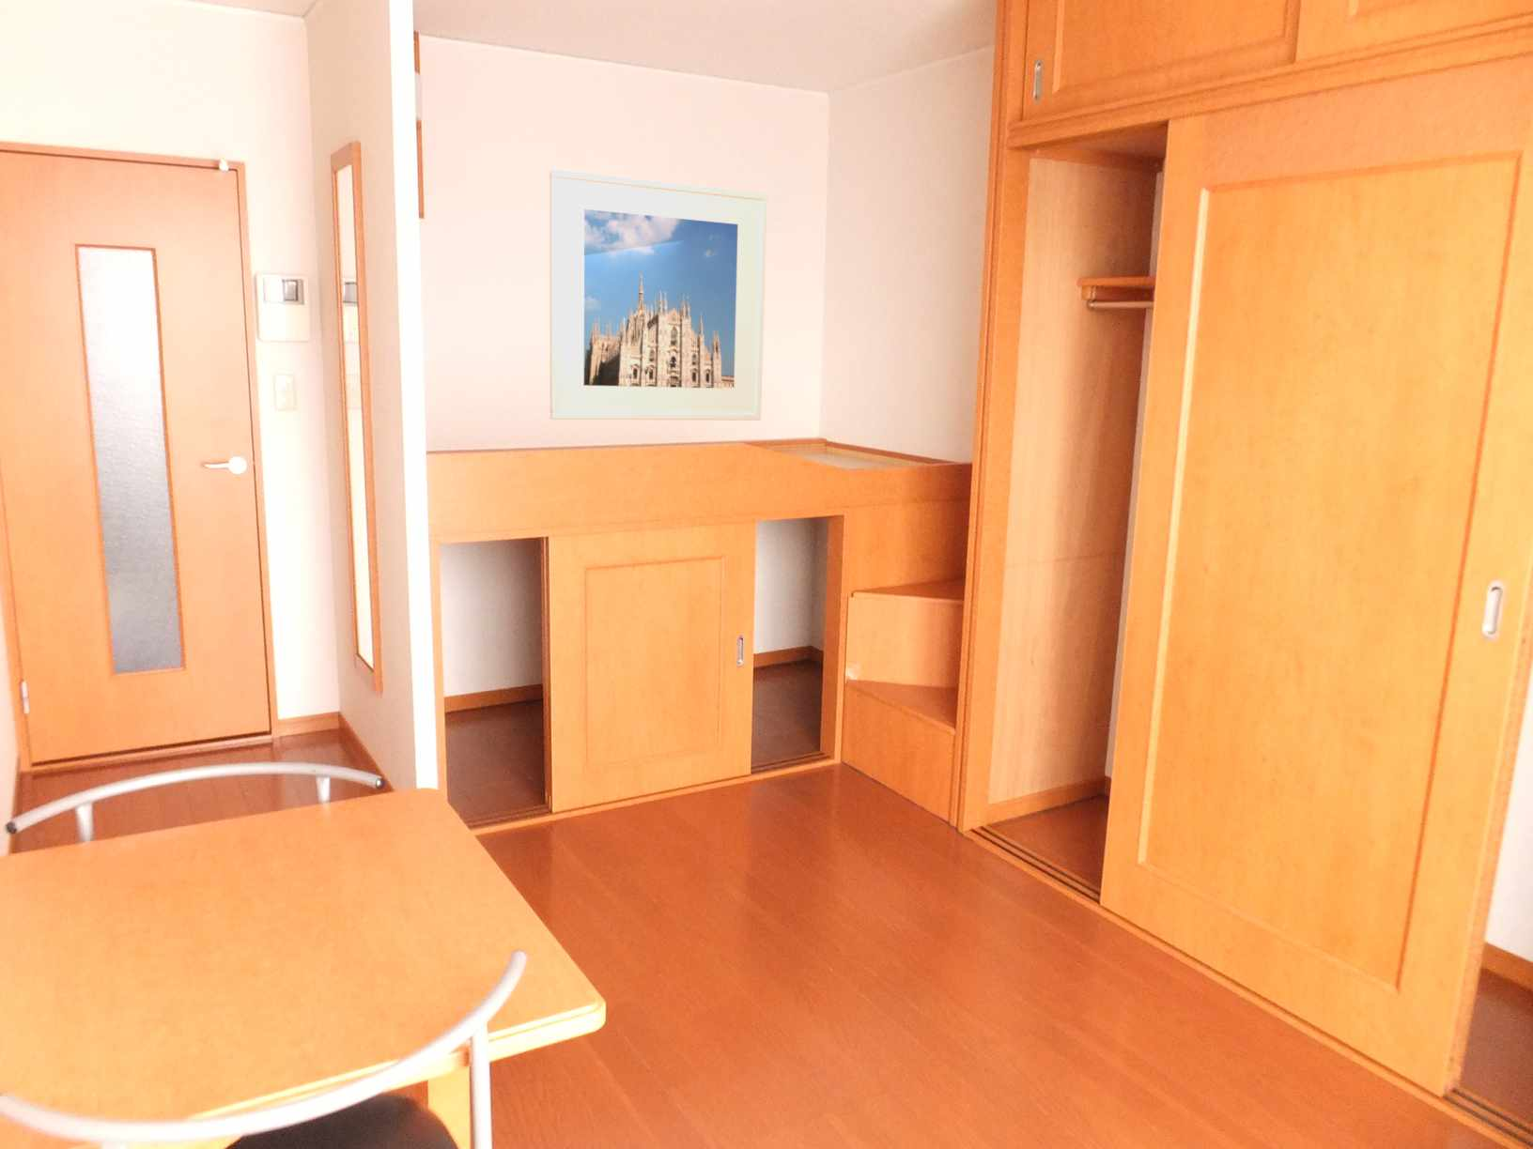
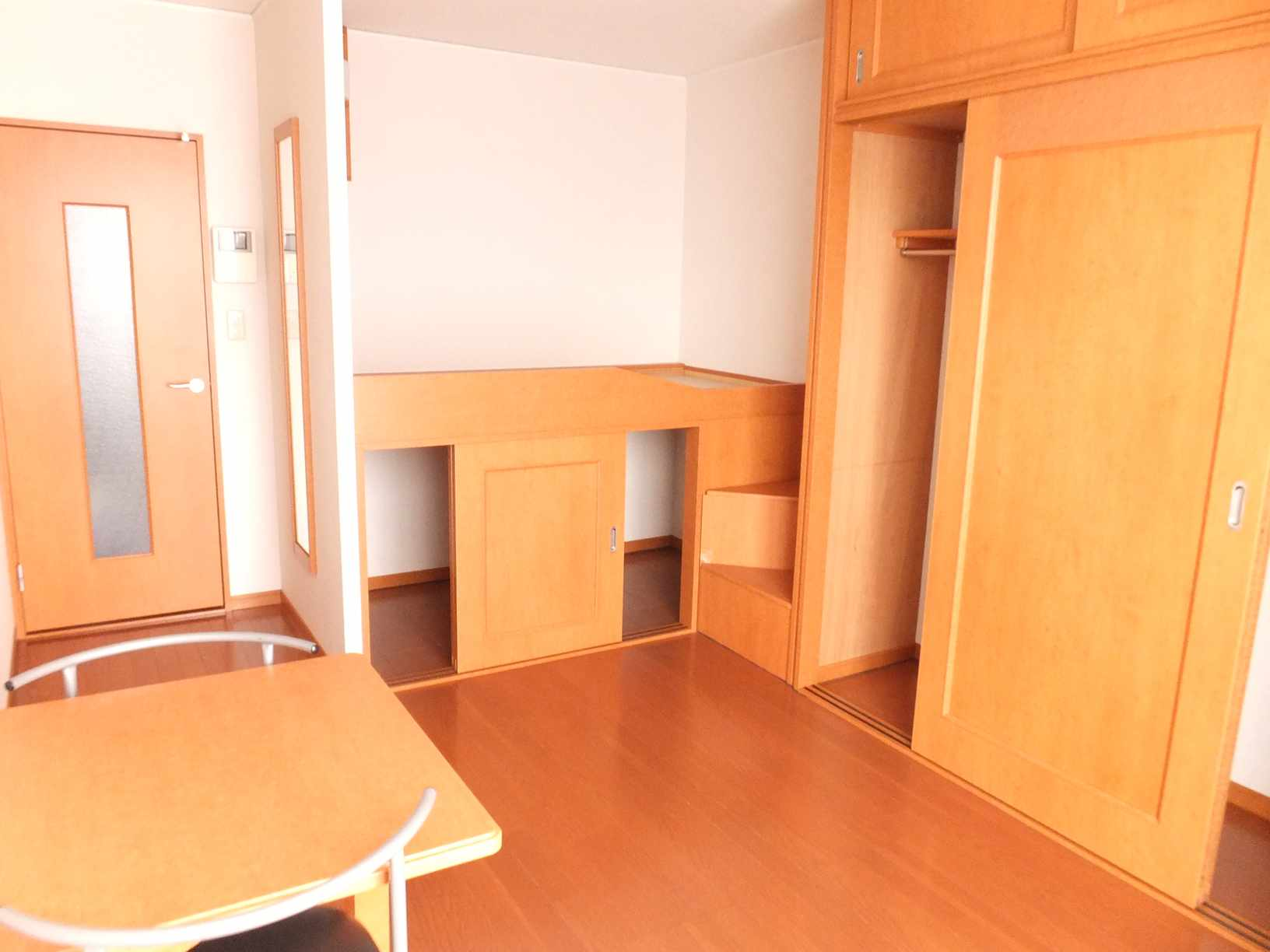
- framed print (661, 302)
